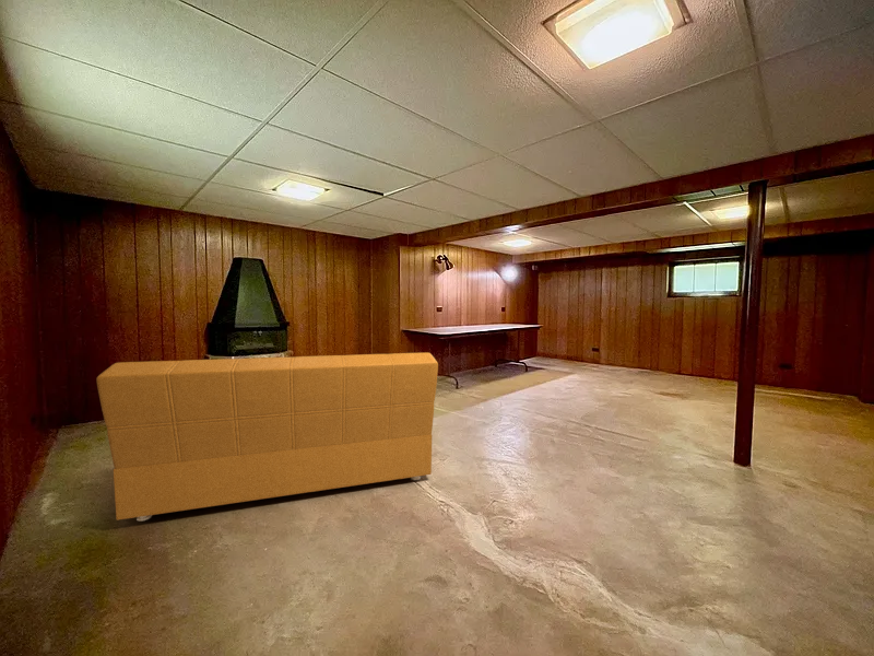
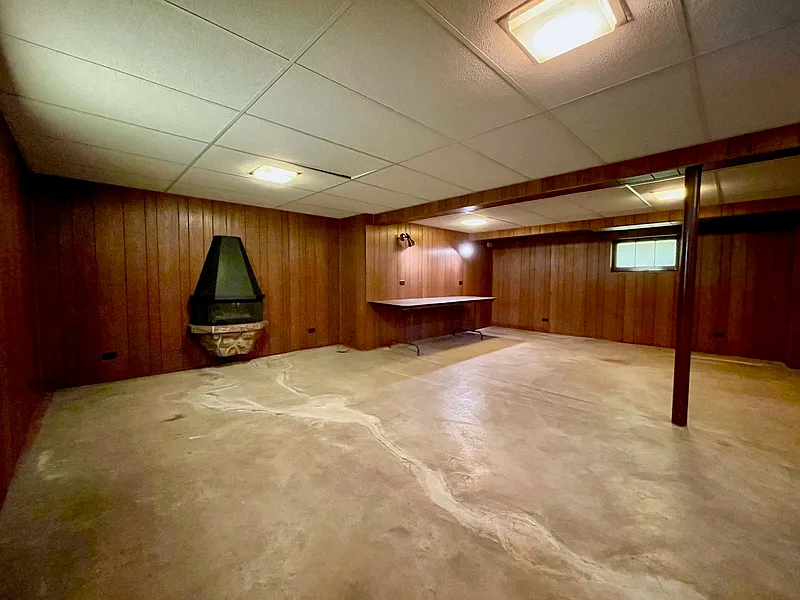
- sofa (295, 415)
